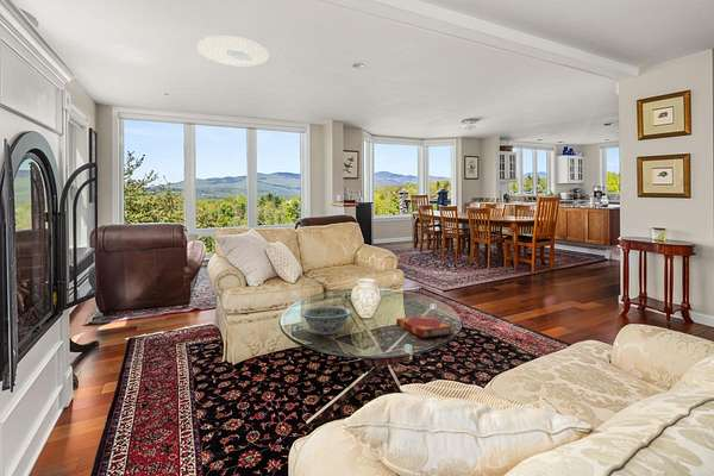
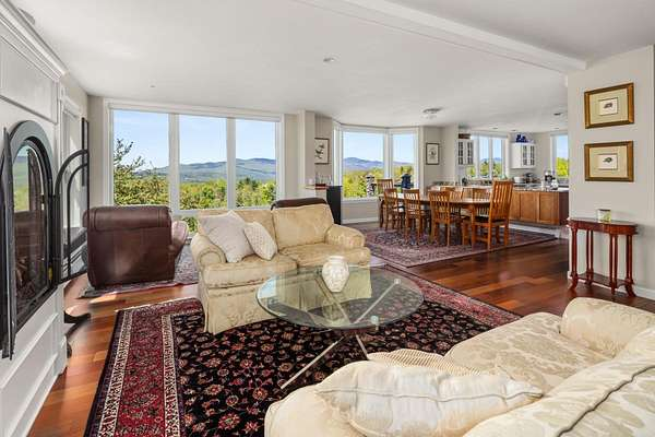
- hardback book (424, 325)
- decorative bowl (326, 321)
- ceiling light (233, 49)
